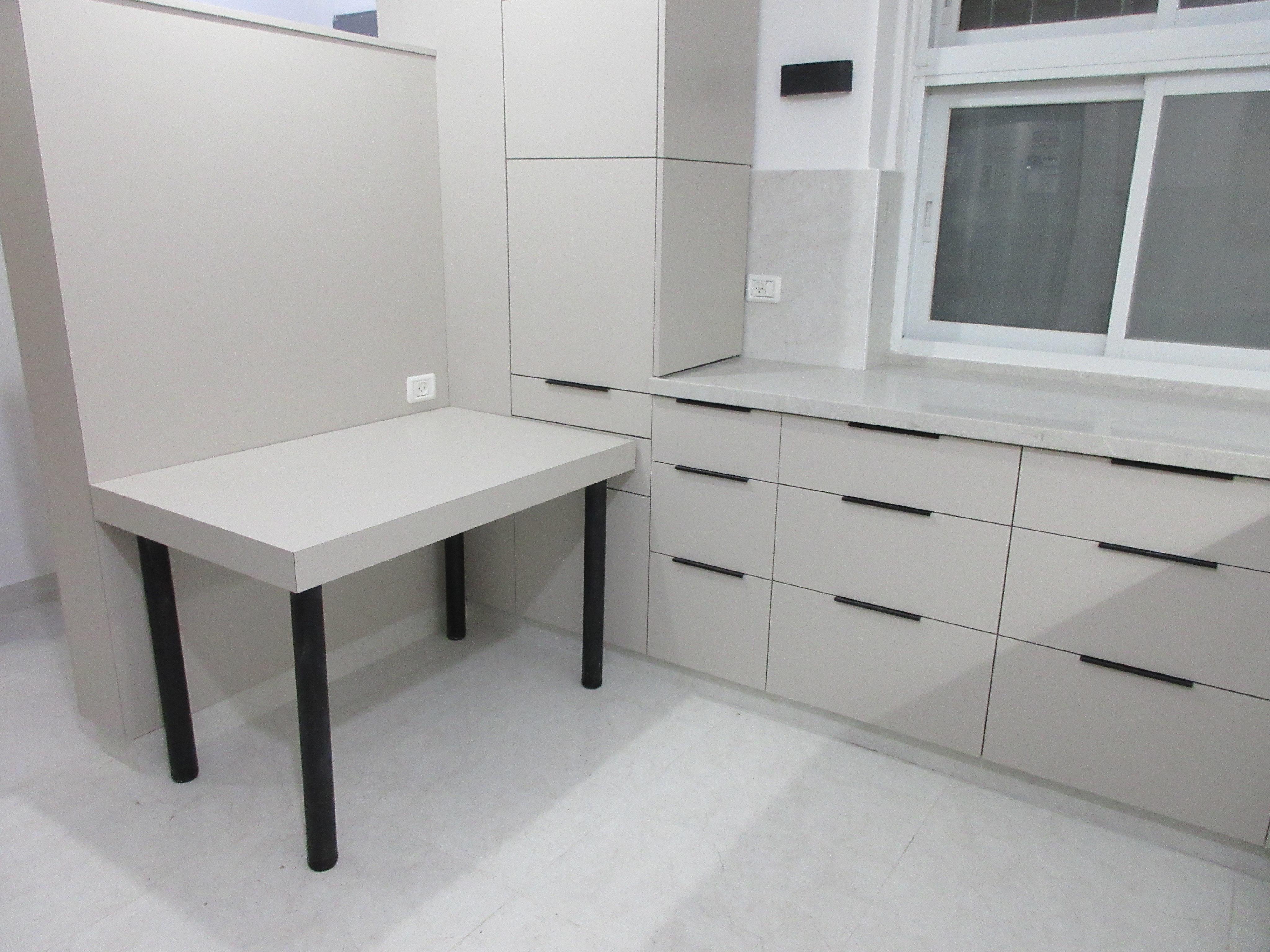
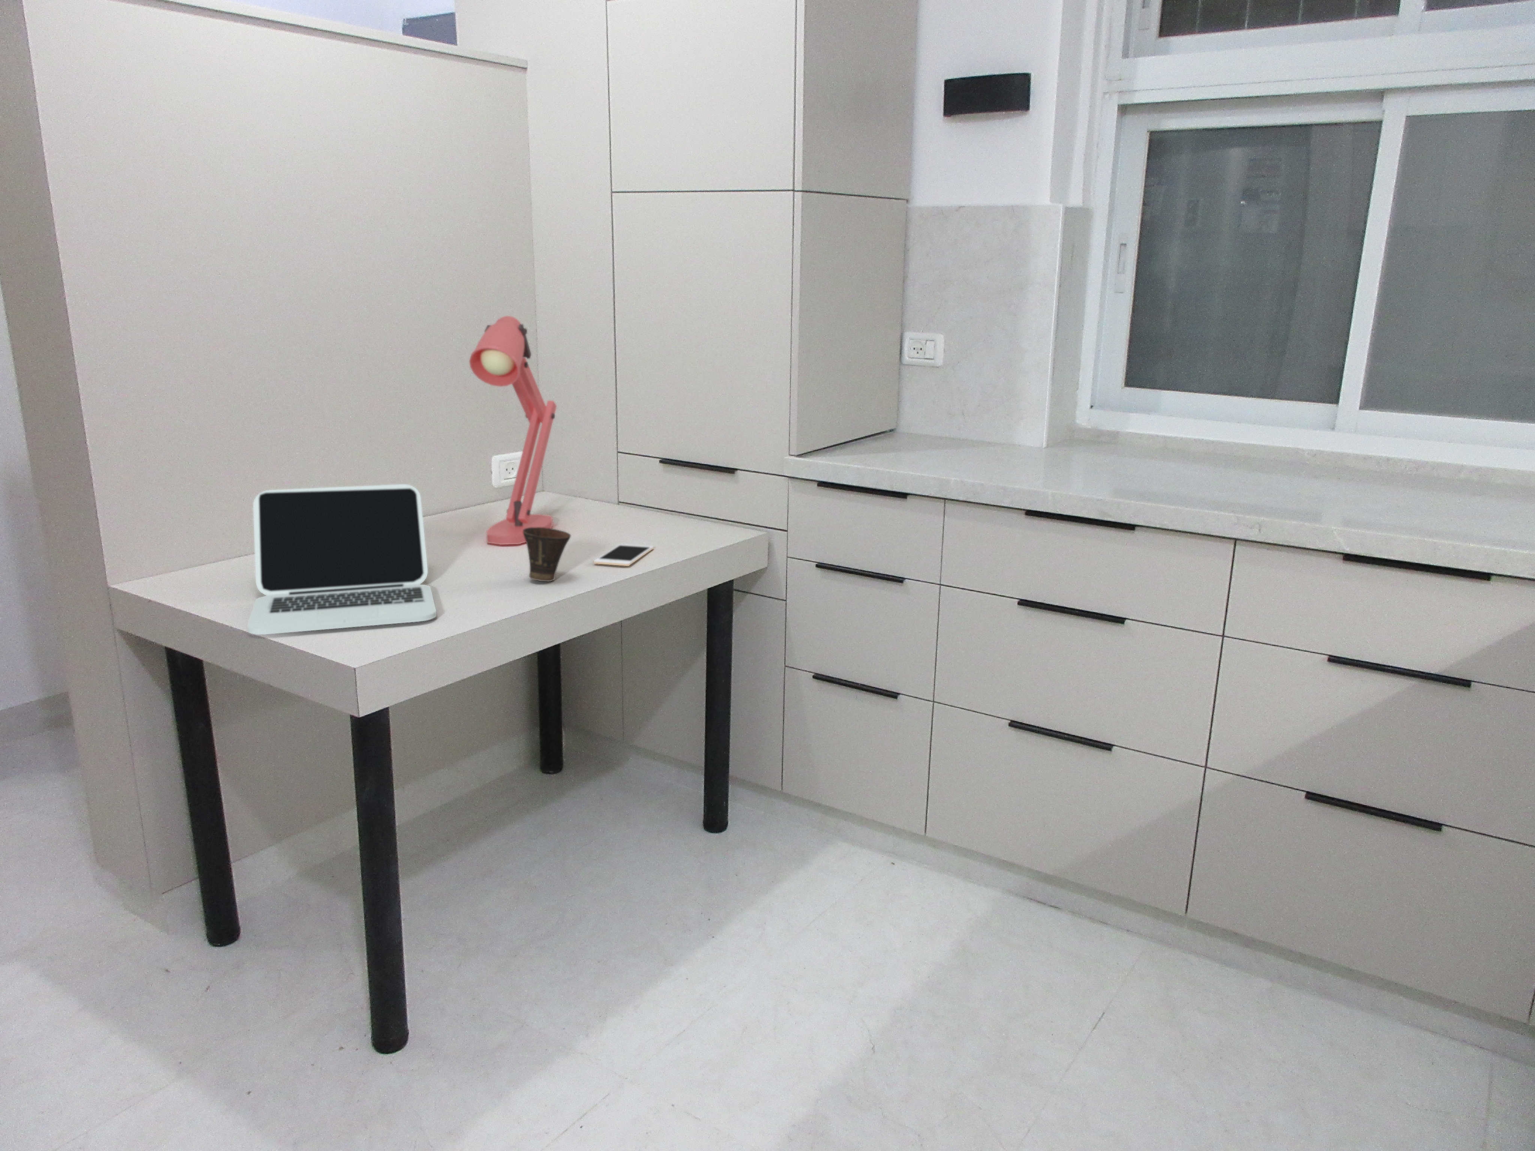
+ cup (548, 555)
+ desk lamp (528, 429)
+ laptop (341, 553)
+ cell phone (625, 555)
